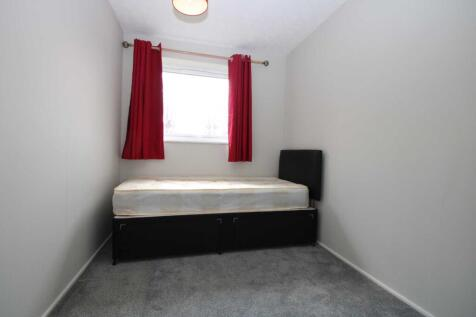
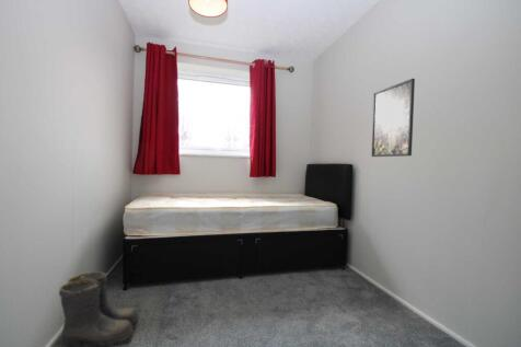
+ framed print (391, 122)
+ boots (102, 305)
